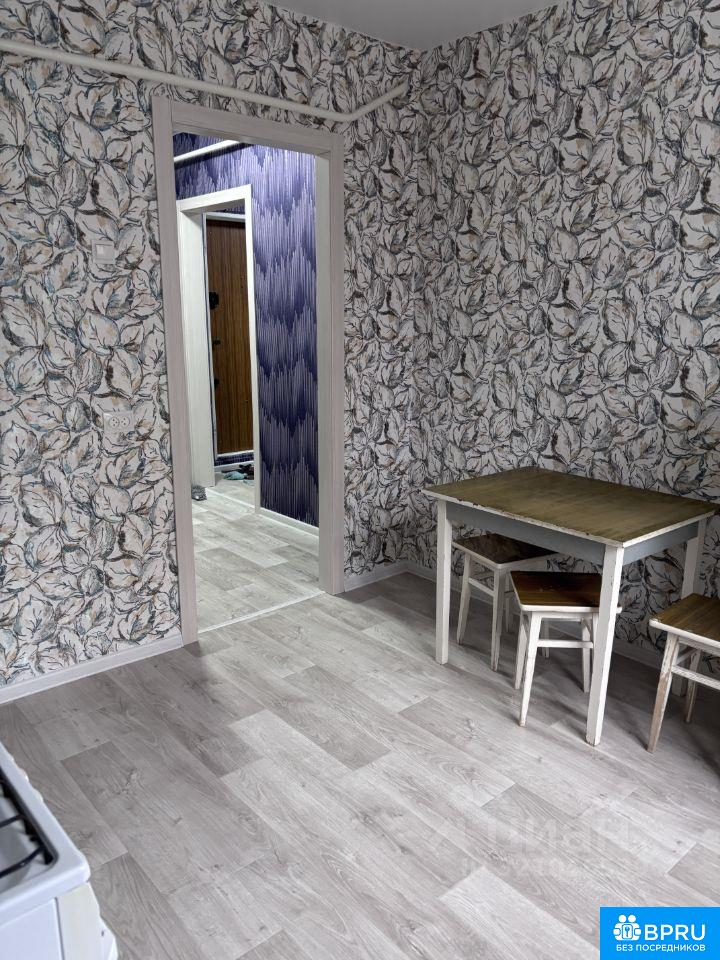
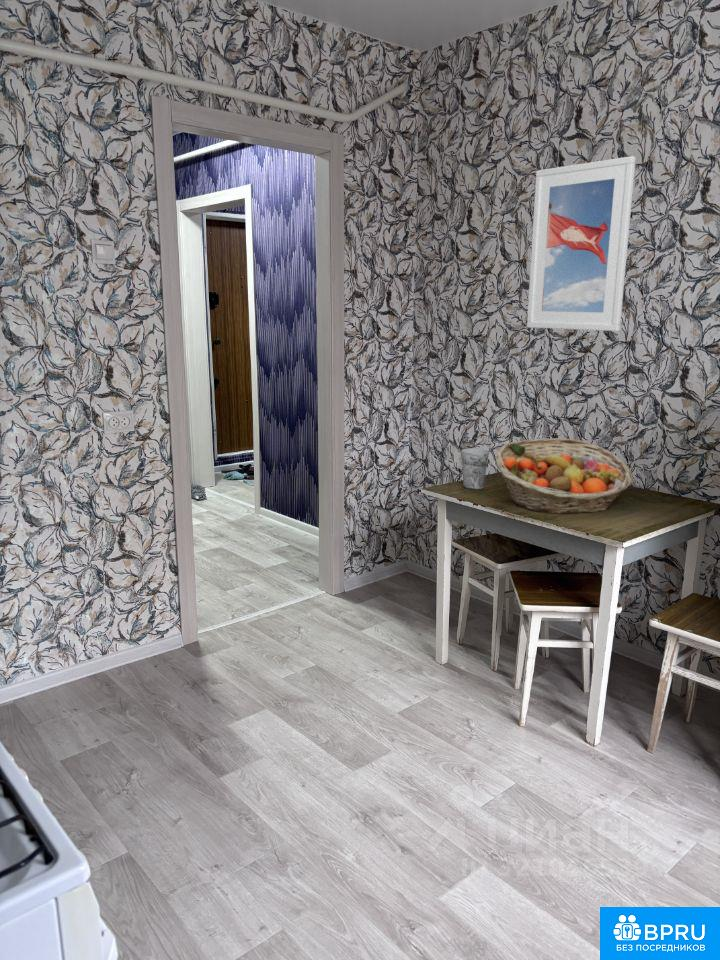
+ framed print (576, 248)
+ fruit basket (561, 475)
+ cup (474, 469)
